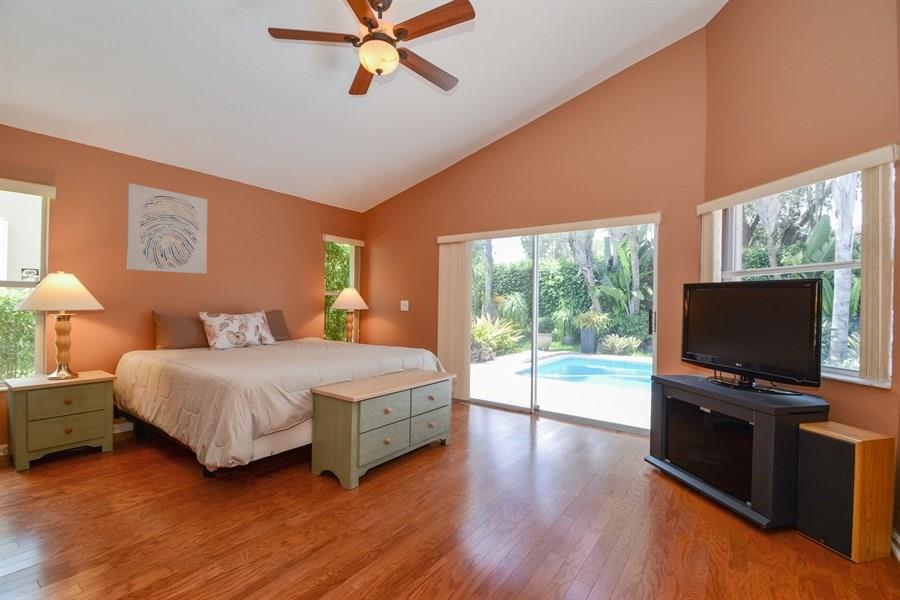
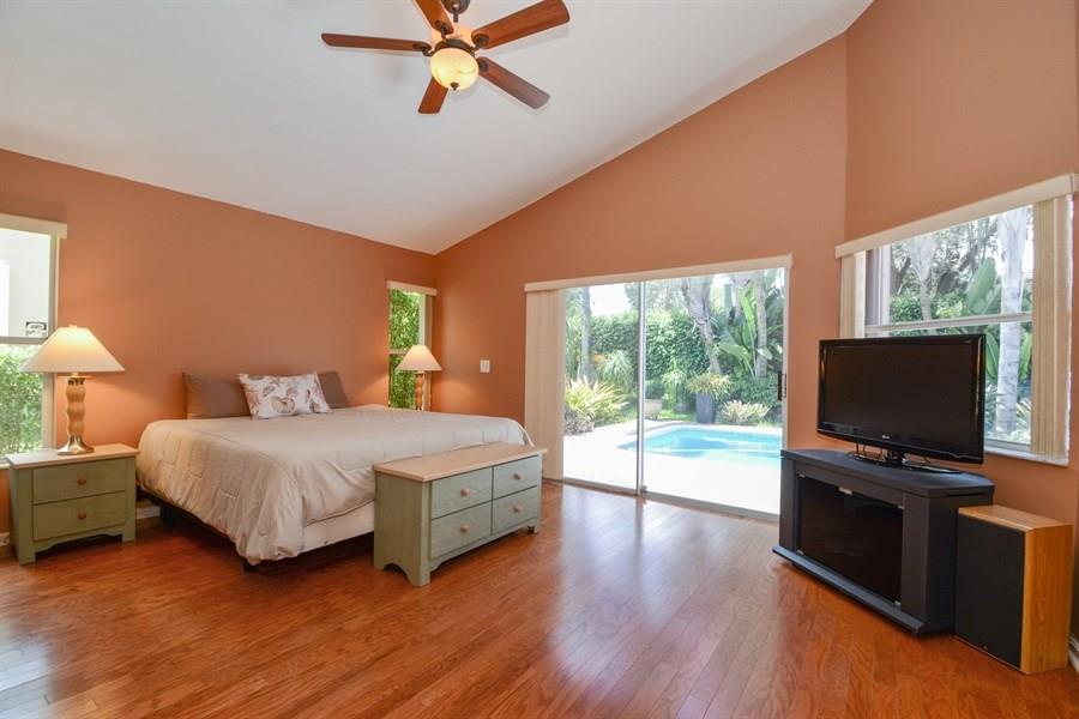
- wall art (169, 231)
